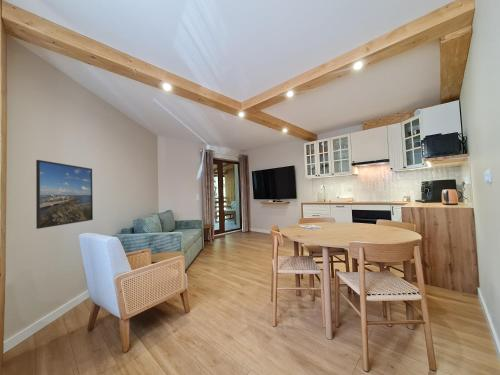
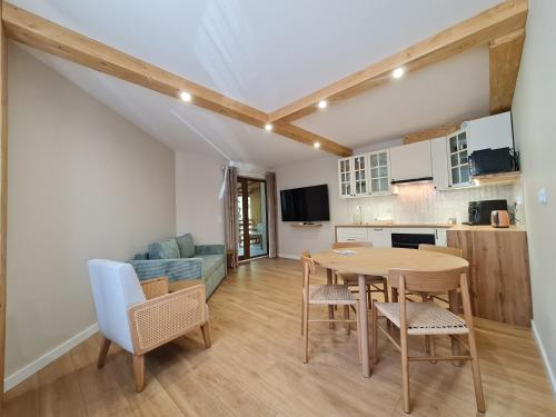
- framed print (68, 194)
